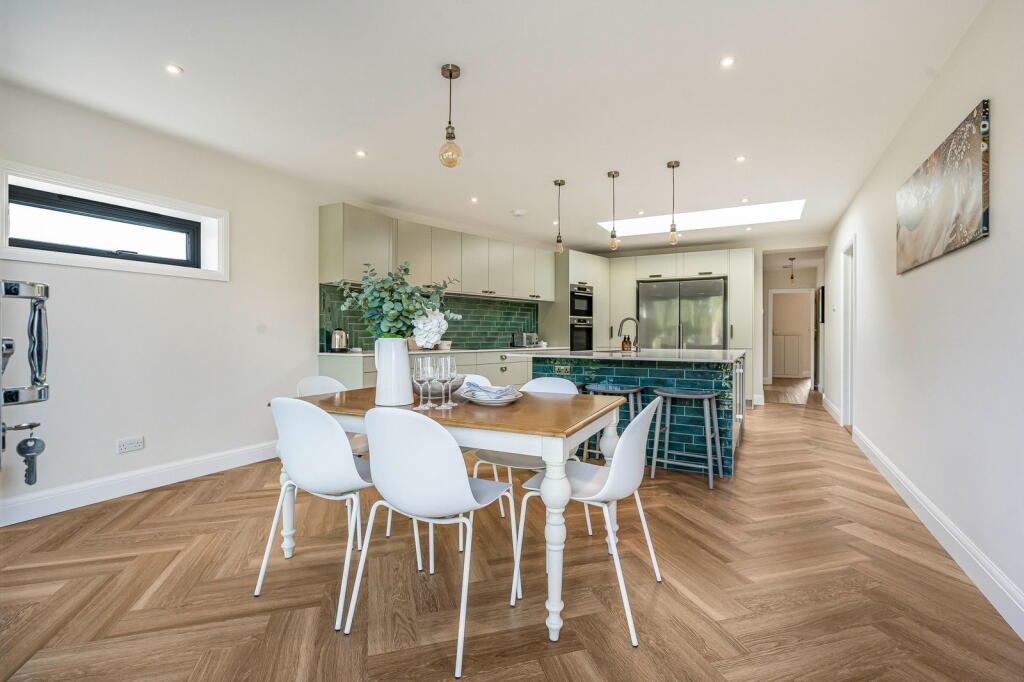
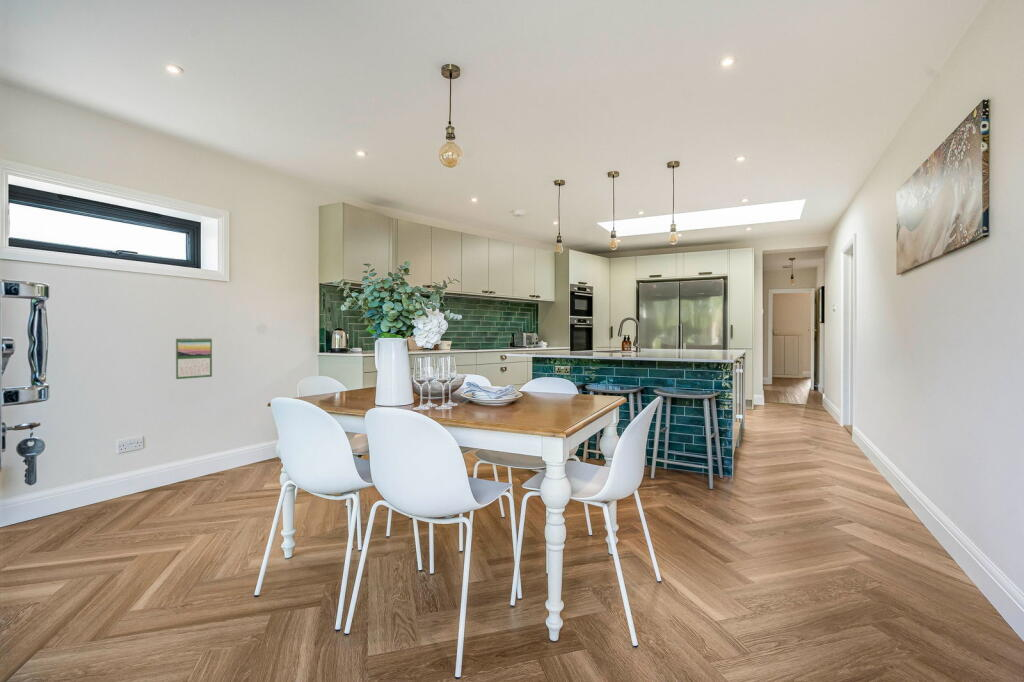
+ calendar (194, 357)
